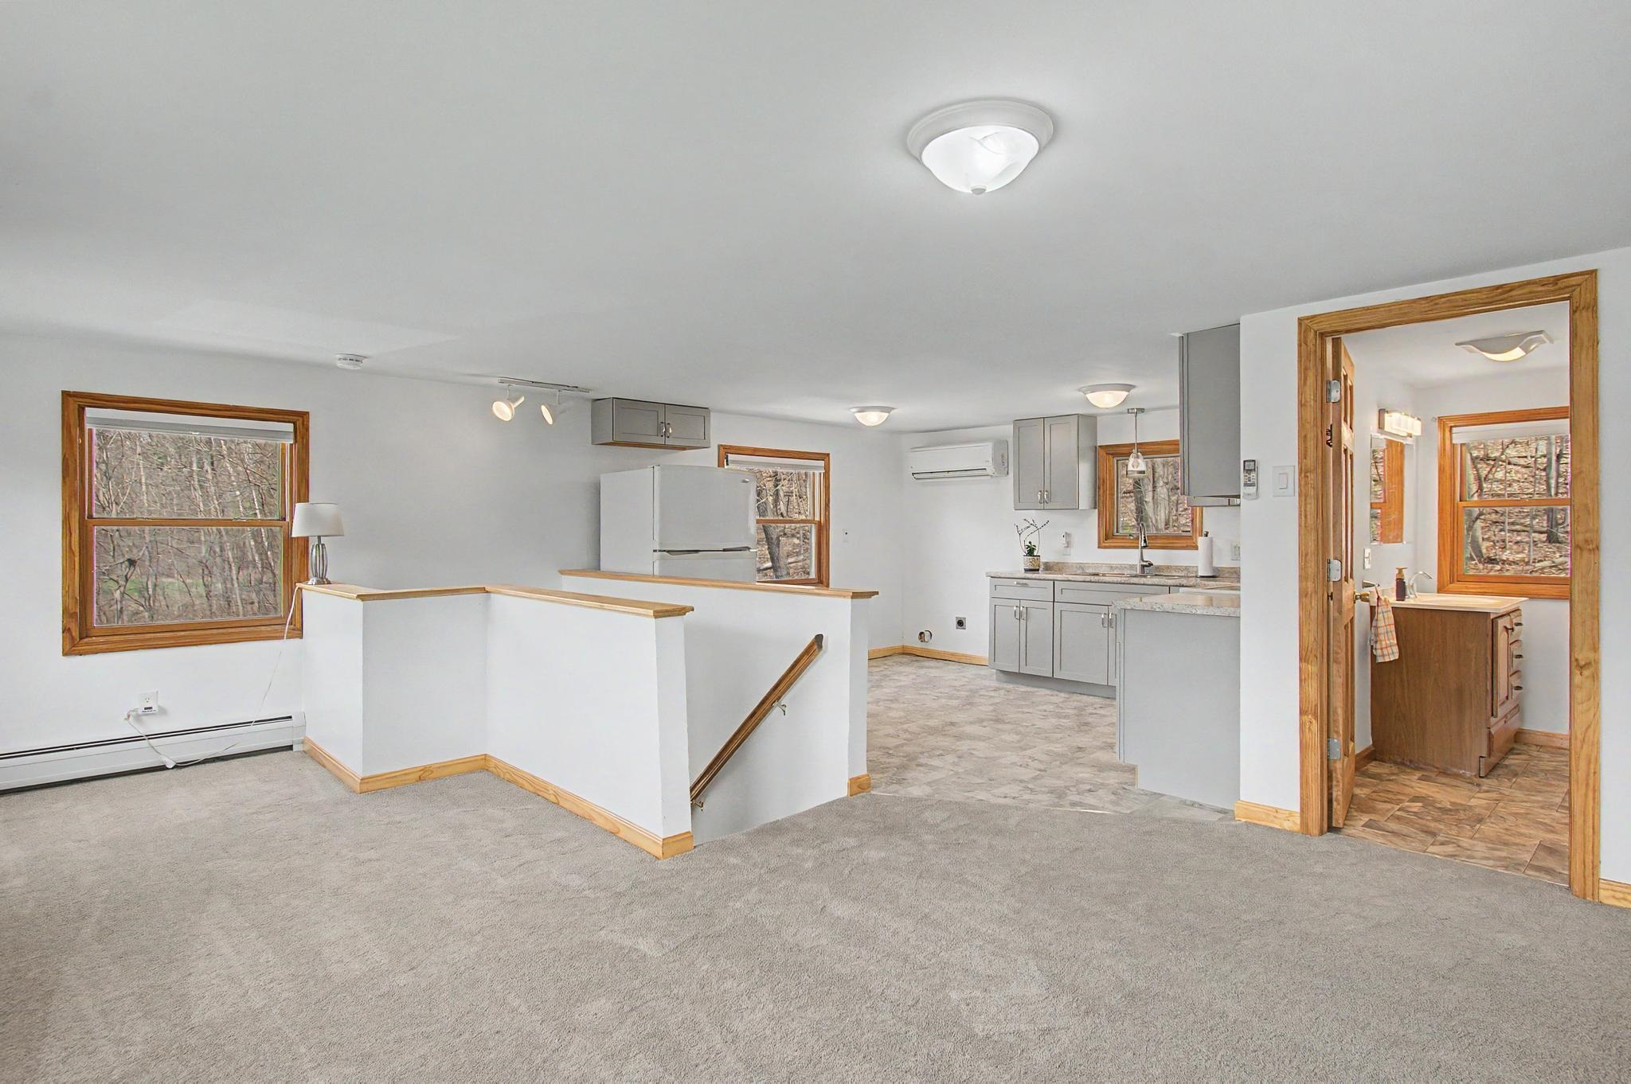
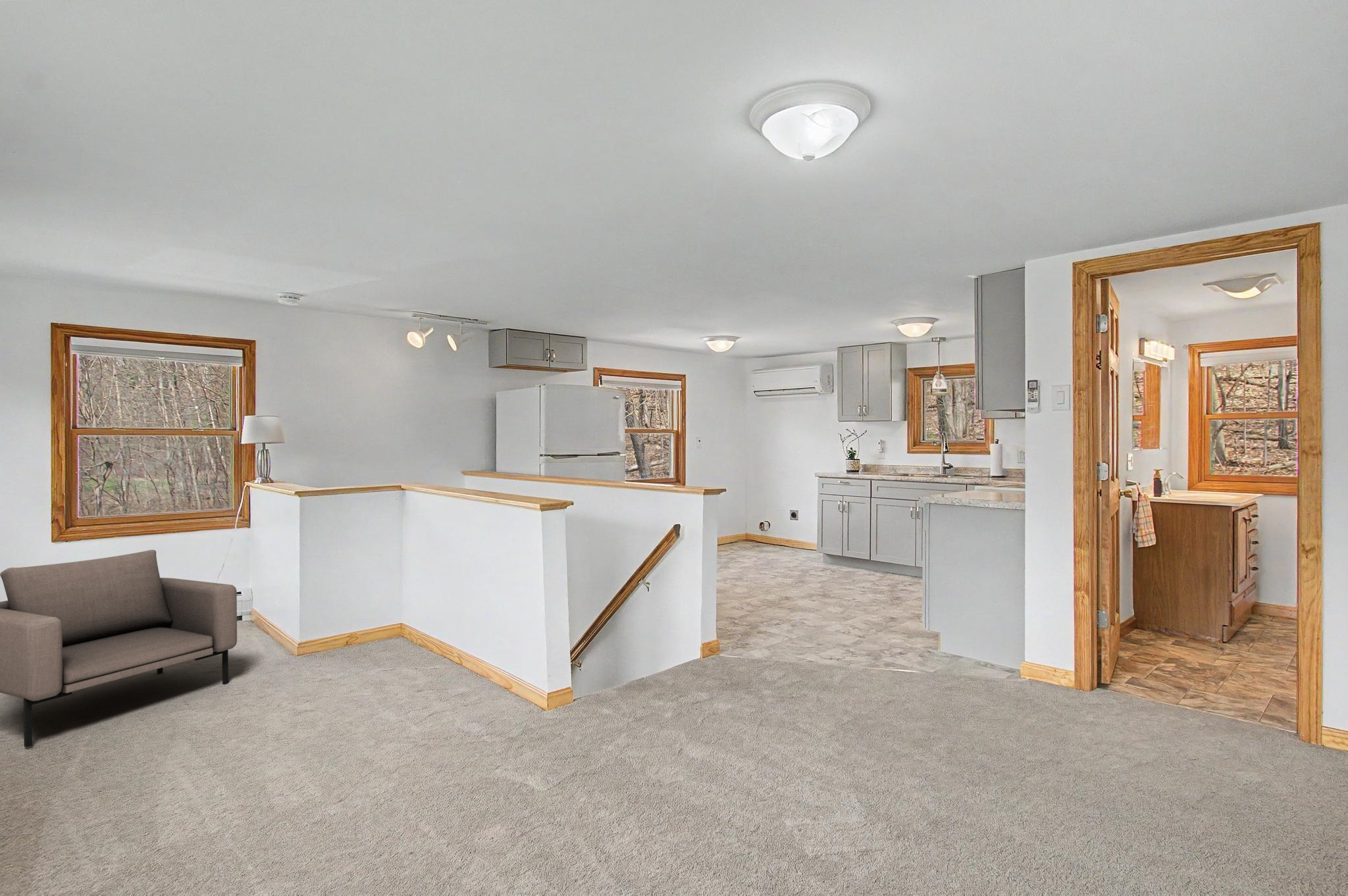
+ armchair (106, 632)
